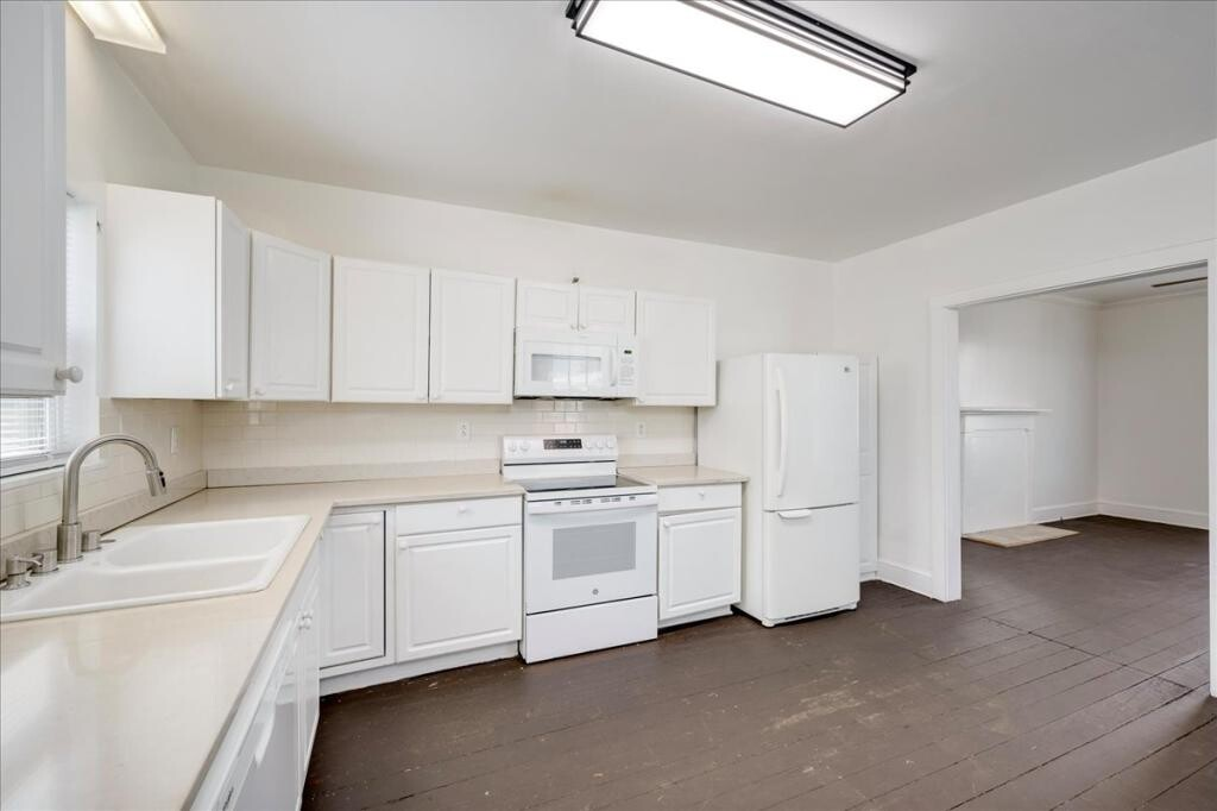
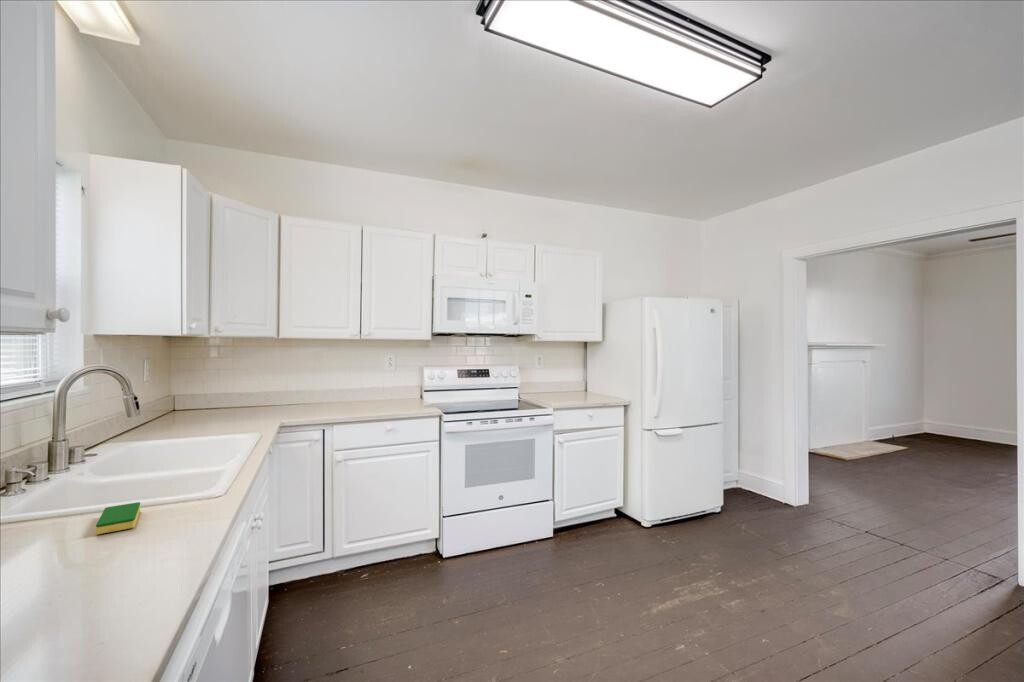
+ dish sponge (119, 517)
